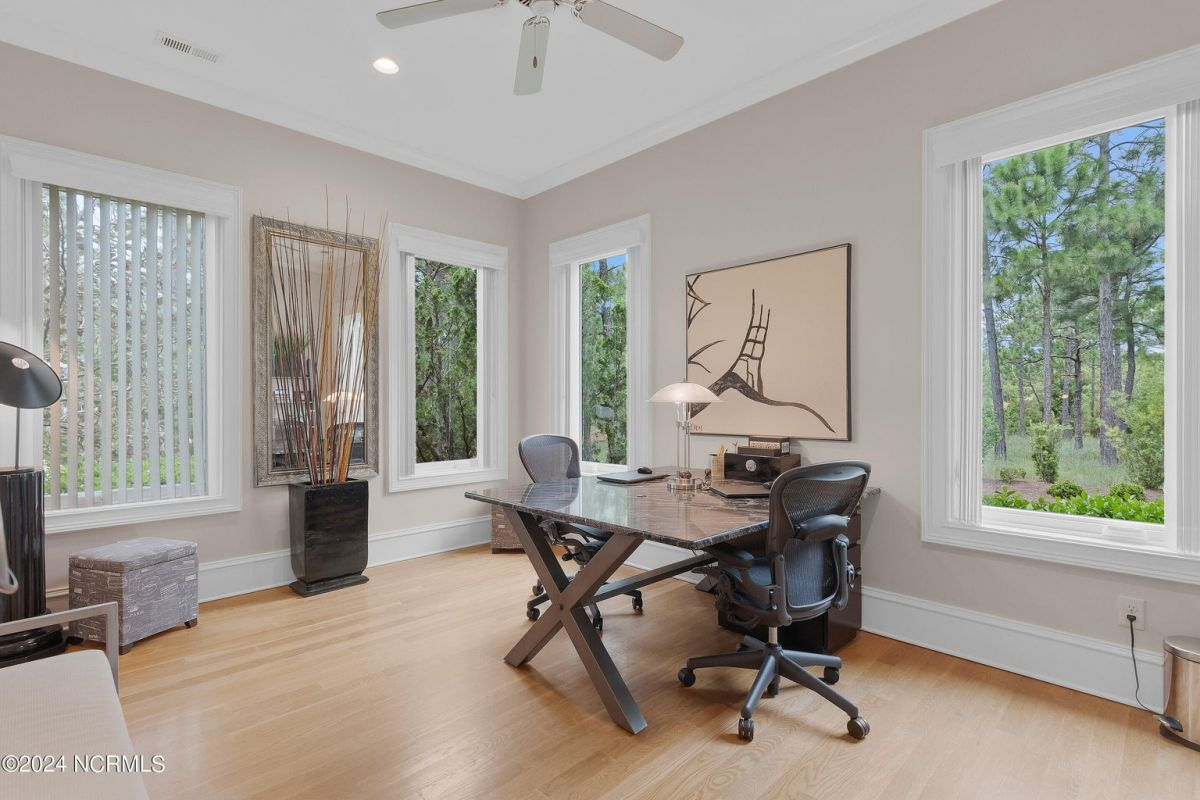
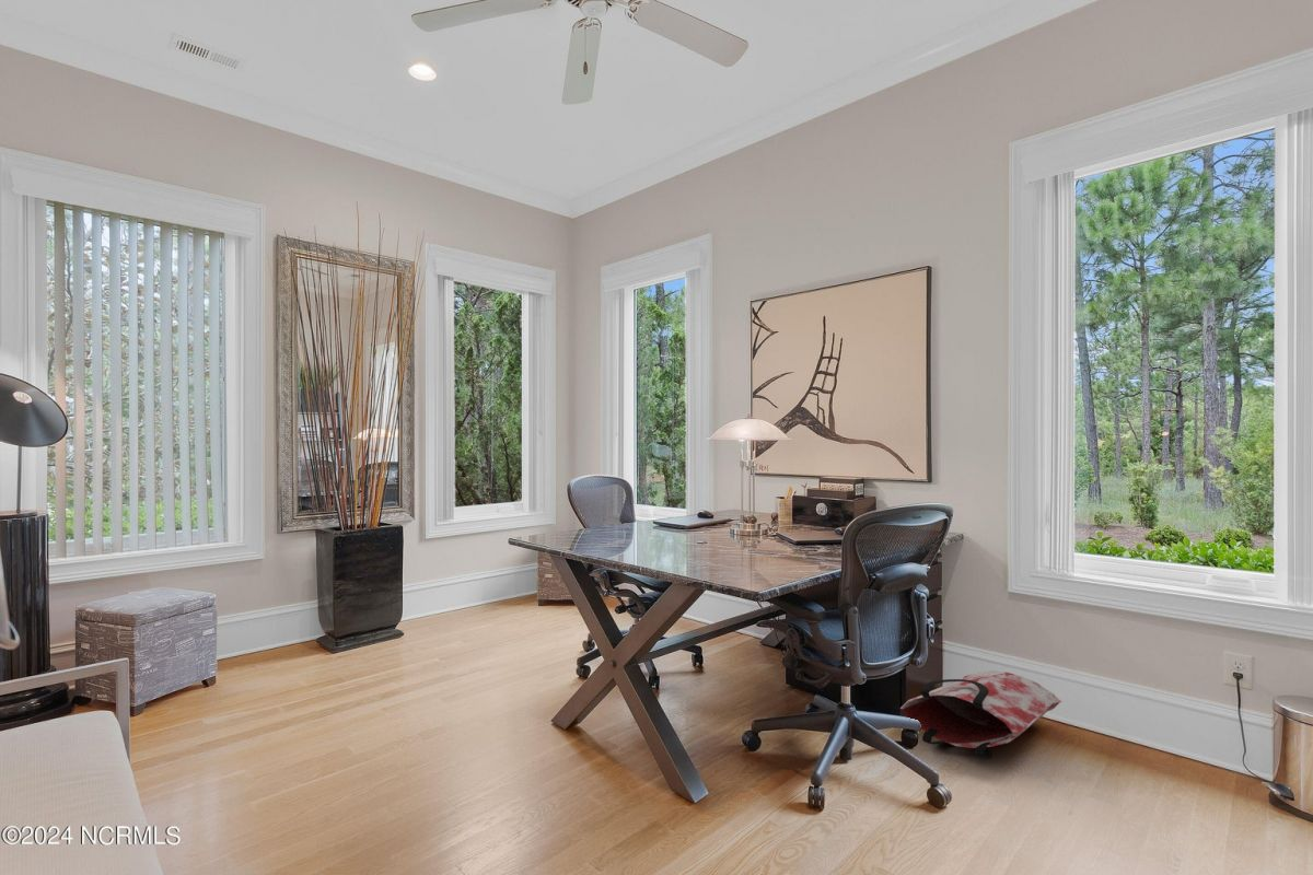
+ bag (983, 701)
